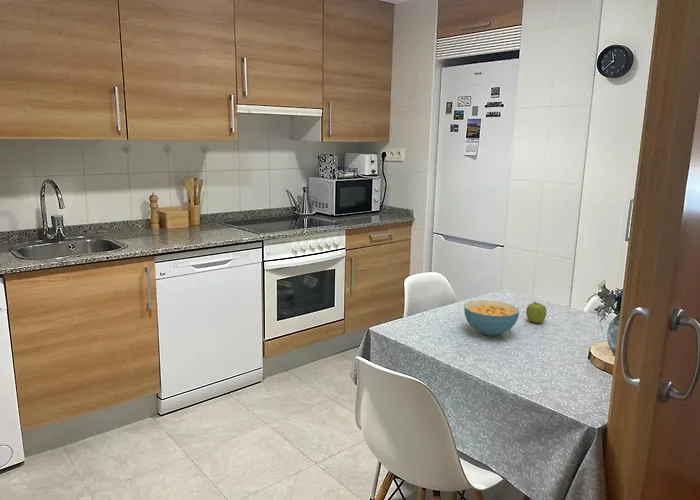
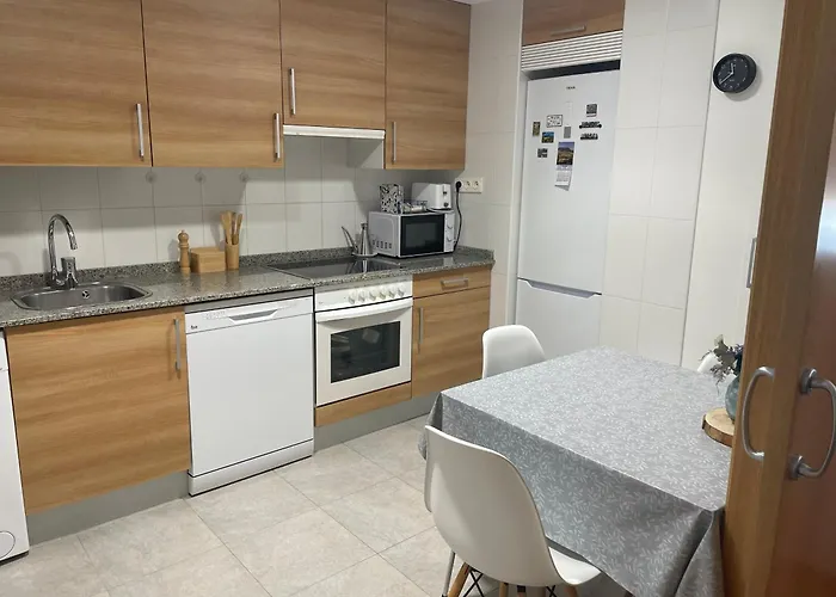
- fruit (536, 311)
- cereal bowl (490, 320)
